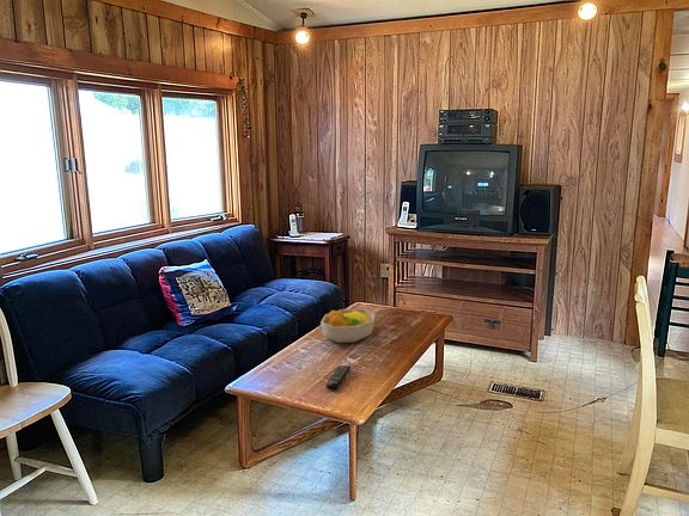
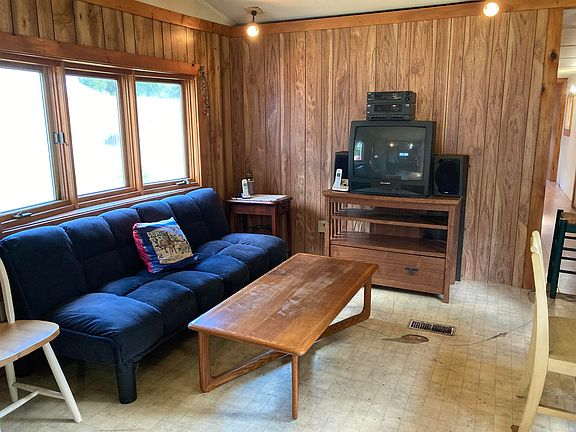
- fruit bowl (348, 322)
- remote control (339, 376)
